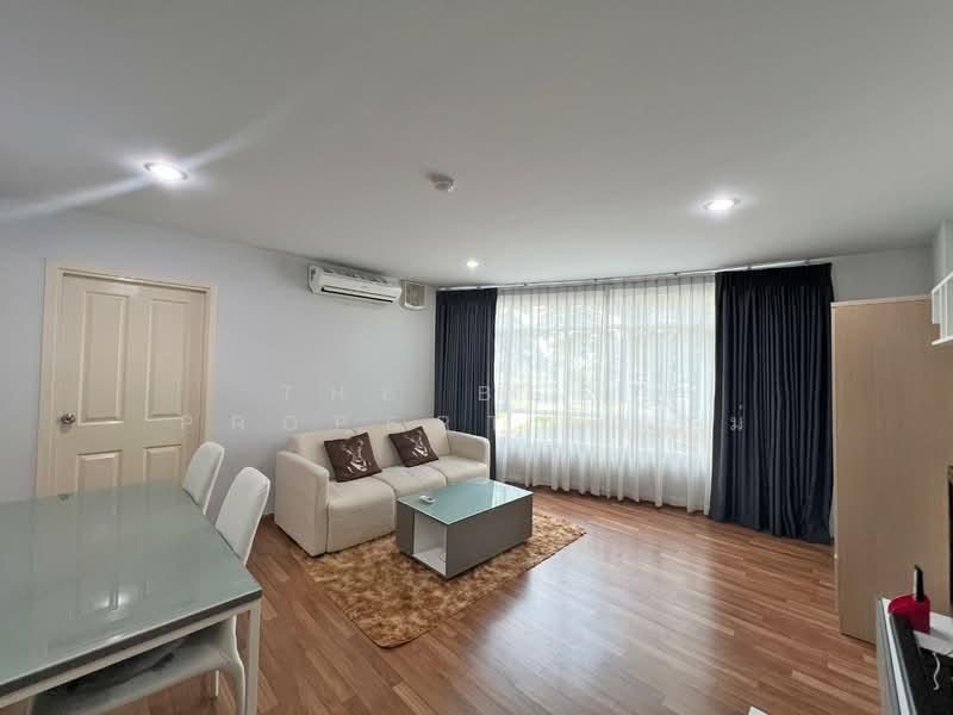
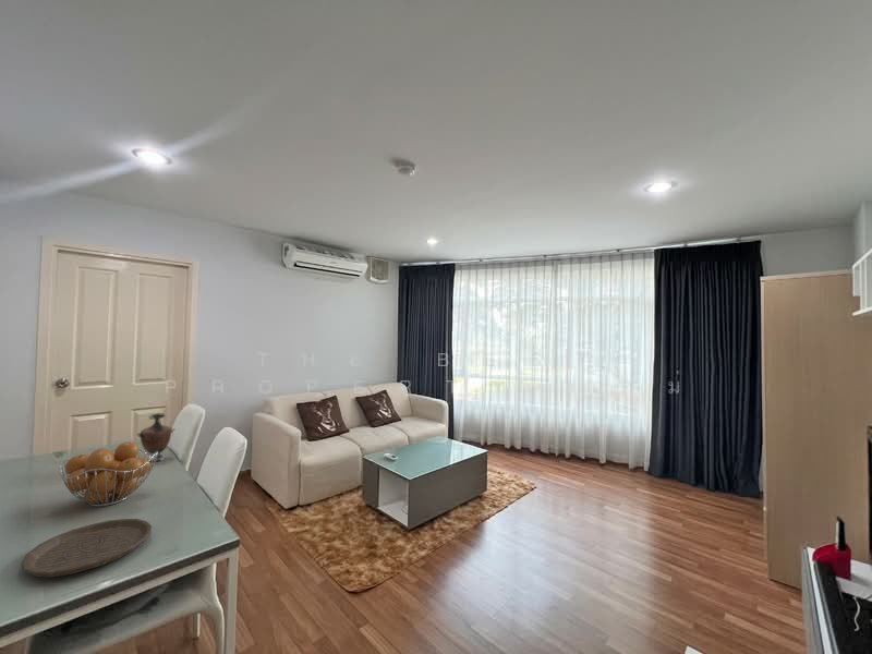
+ plate (92, 545)
+ fruit basket (111, 472)
+ vase (157, 435)
